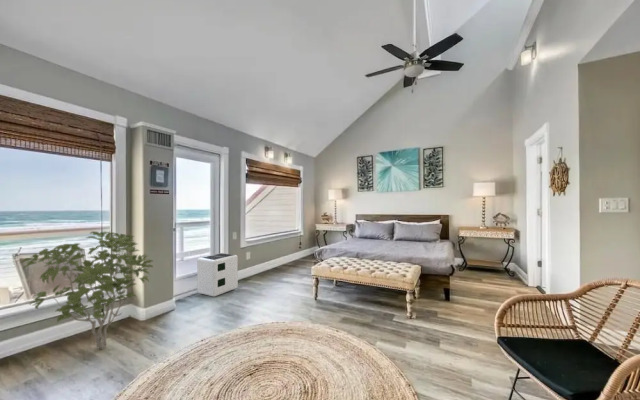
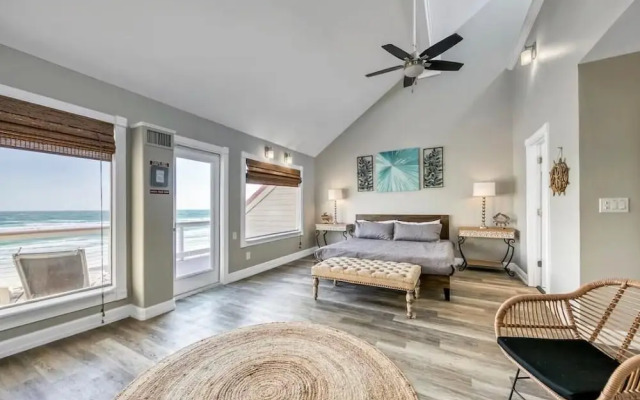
- air purifier (217, 274)
- shrub (100, 289)
